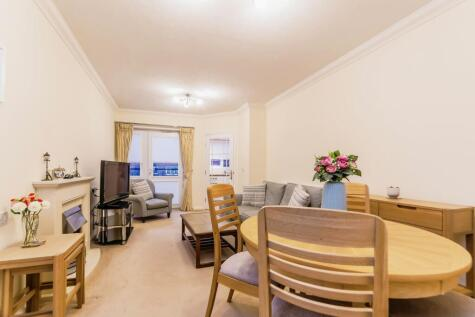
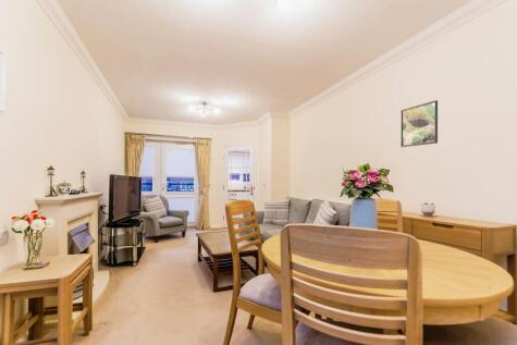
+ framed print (417, 125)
